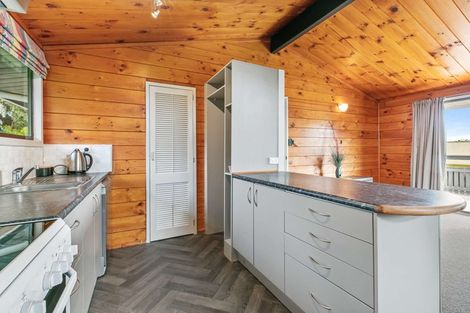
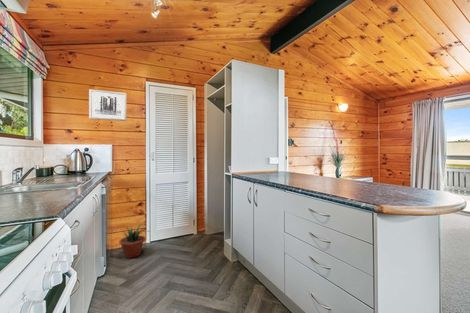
+ wall art (108, 105)
+ potted plant (135, 240)
